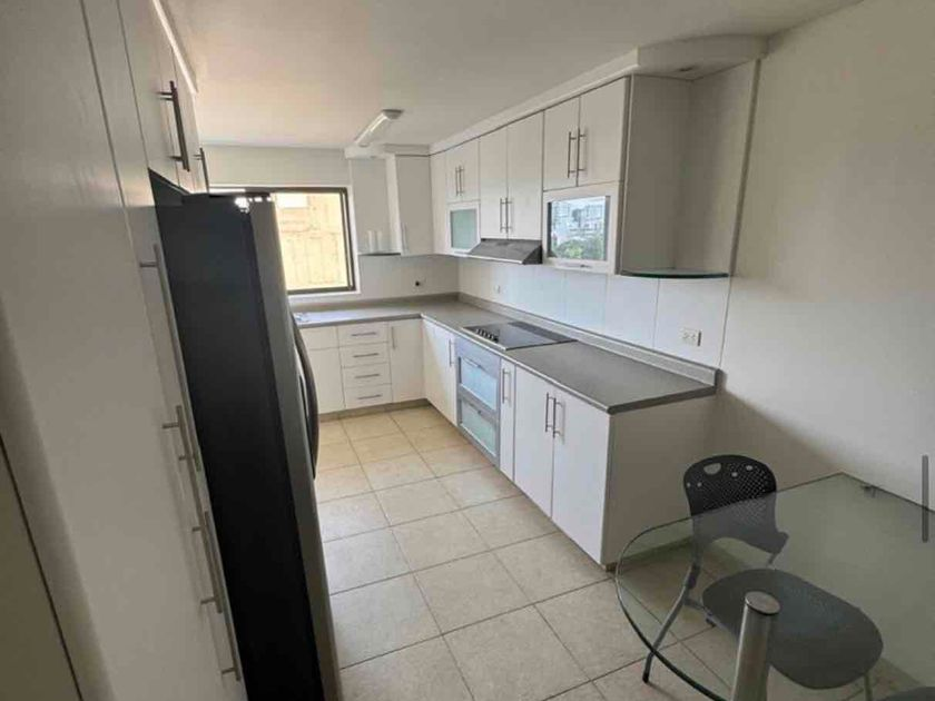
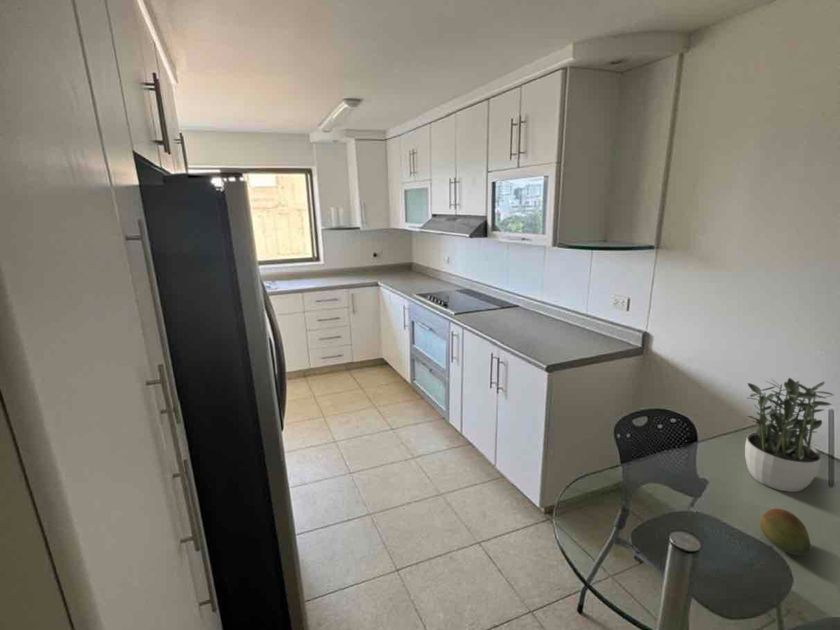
+ potted plant (780, 427)
+ fruit (786, 531)
